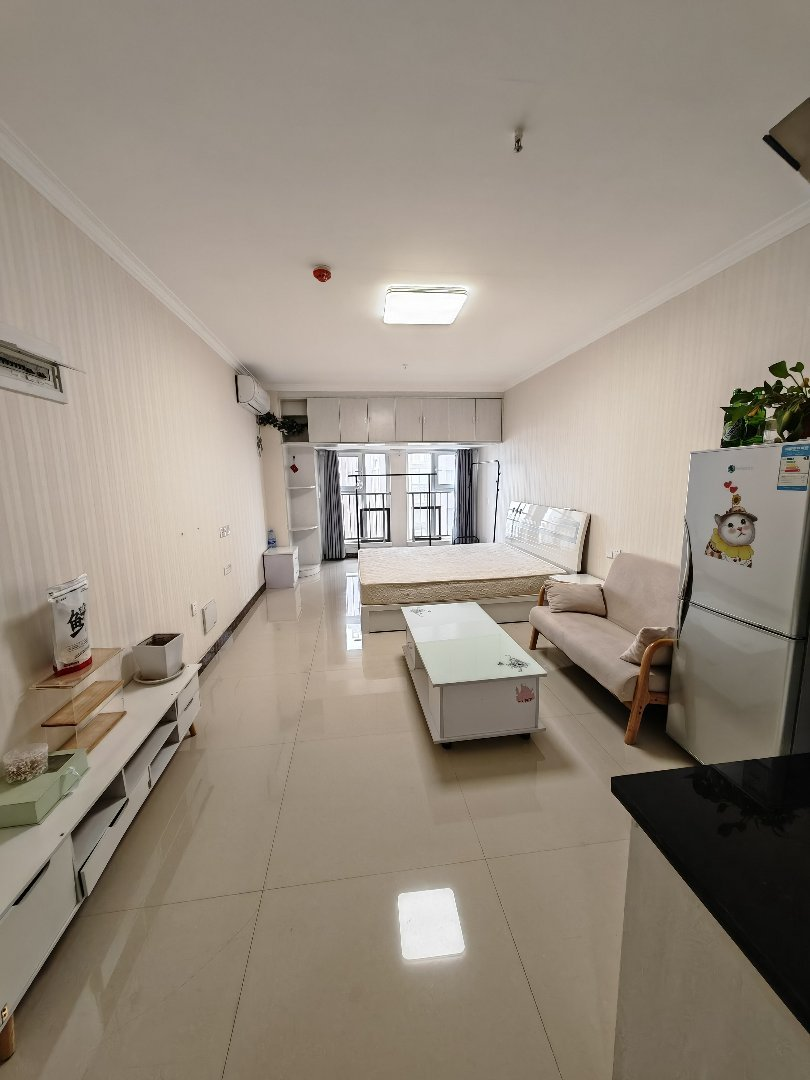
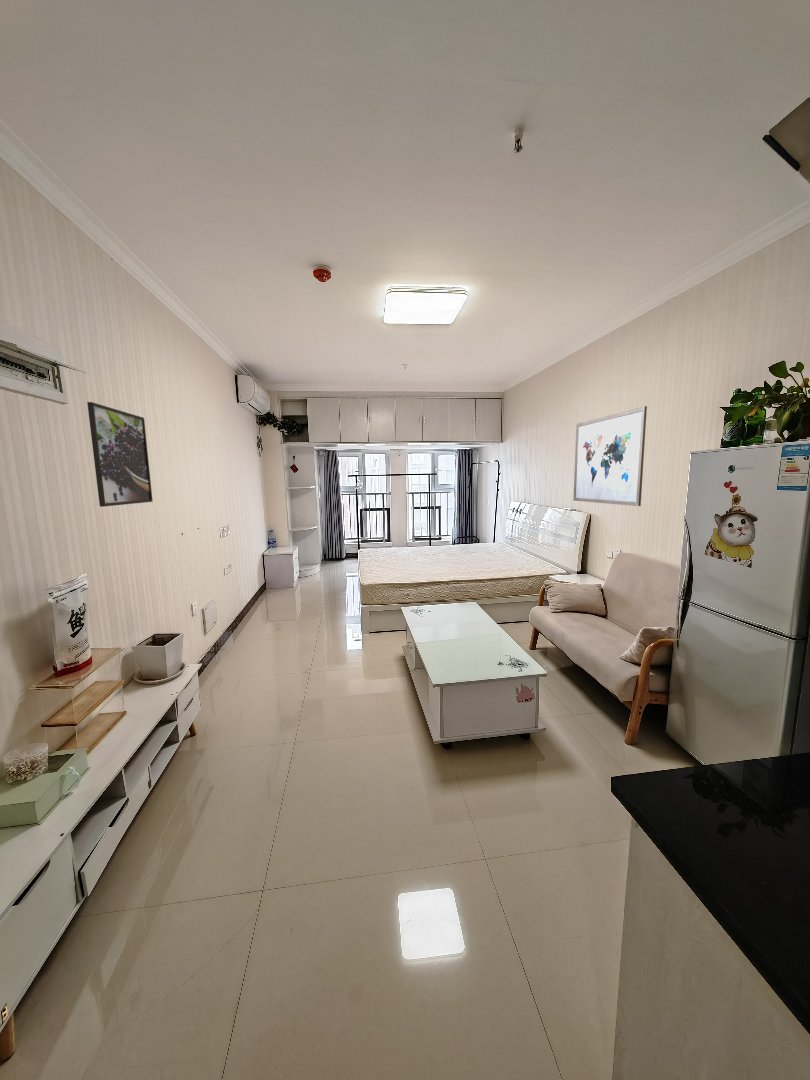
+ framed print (124, 458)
+ wall art (604, 460)
